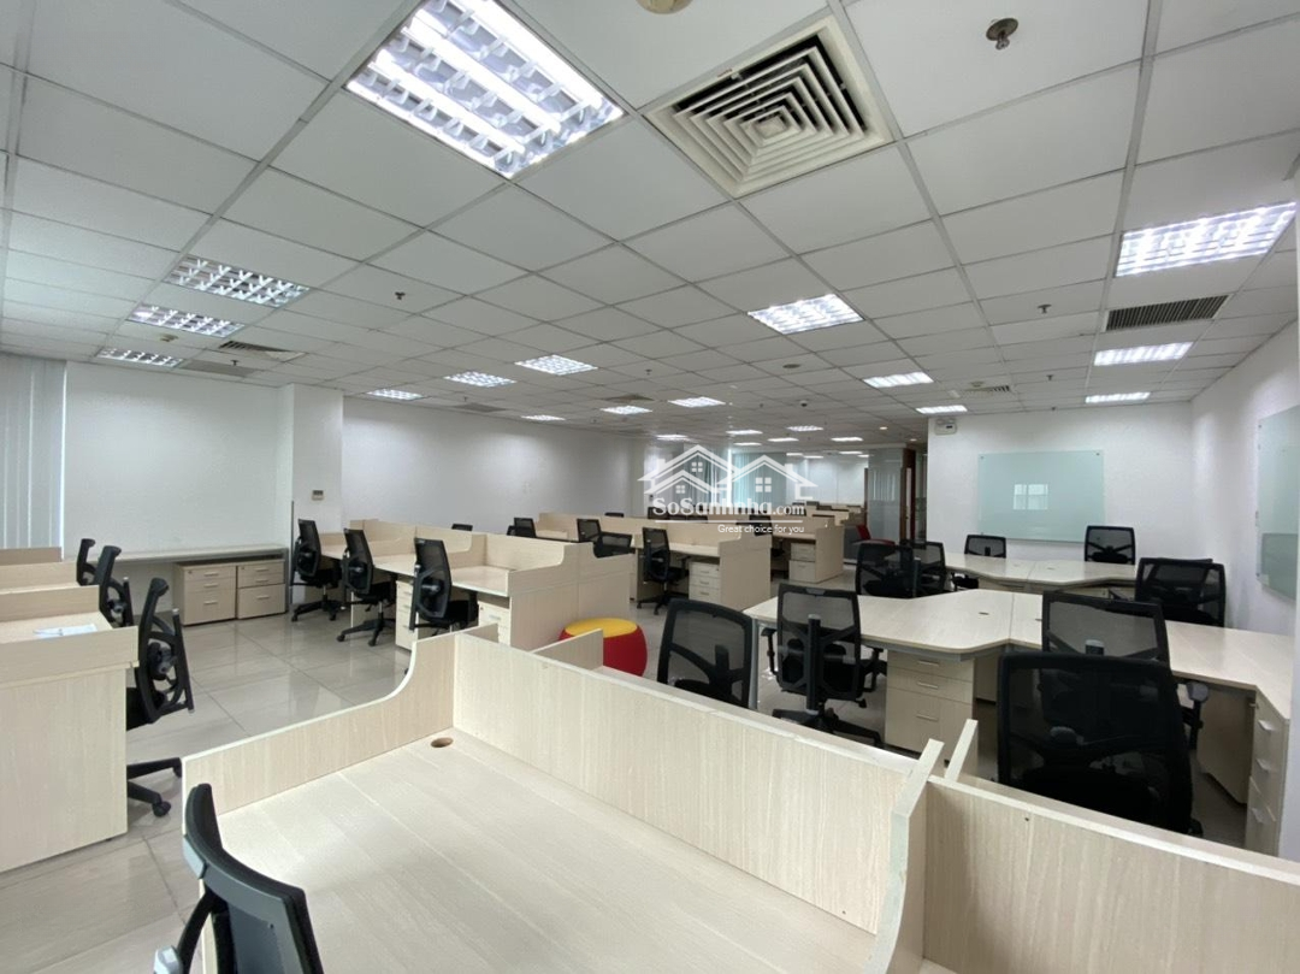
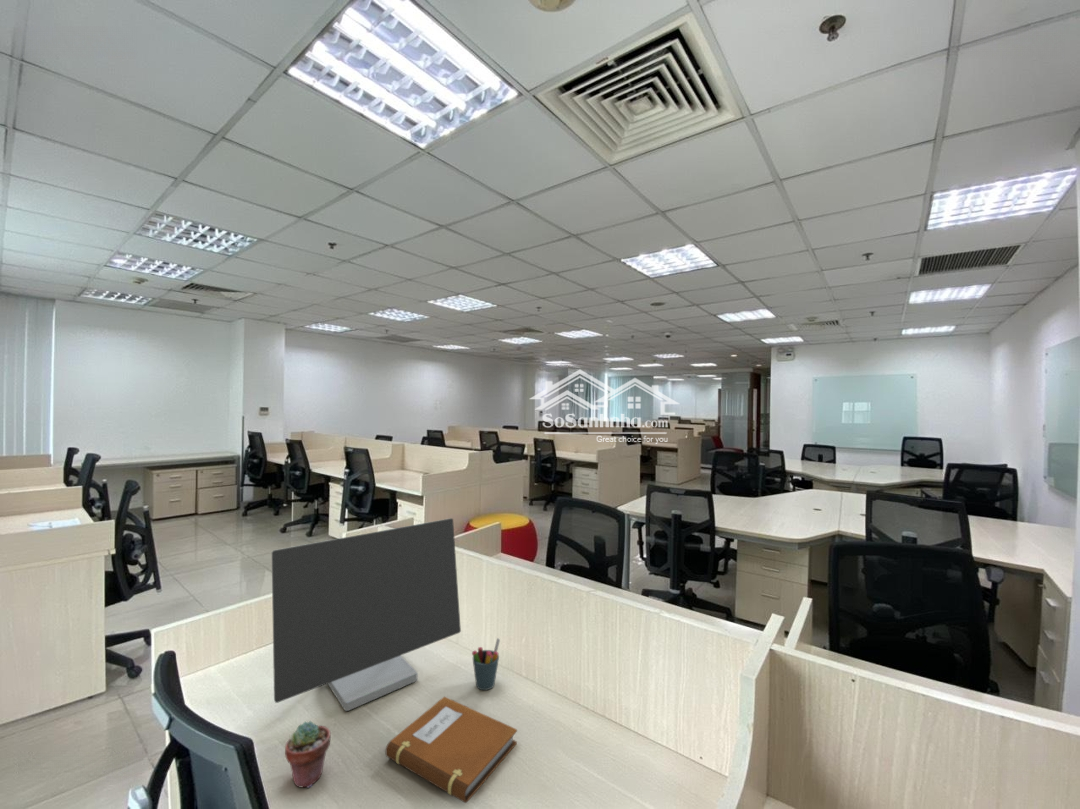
+ potted succulent (308, 749)
+ notebook (450, 742)
+ pen holder (485, 663)
+ computer monitor (372, 606)
